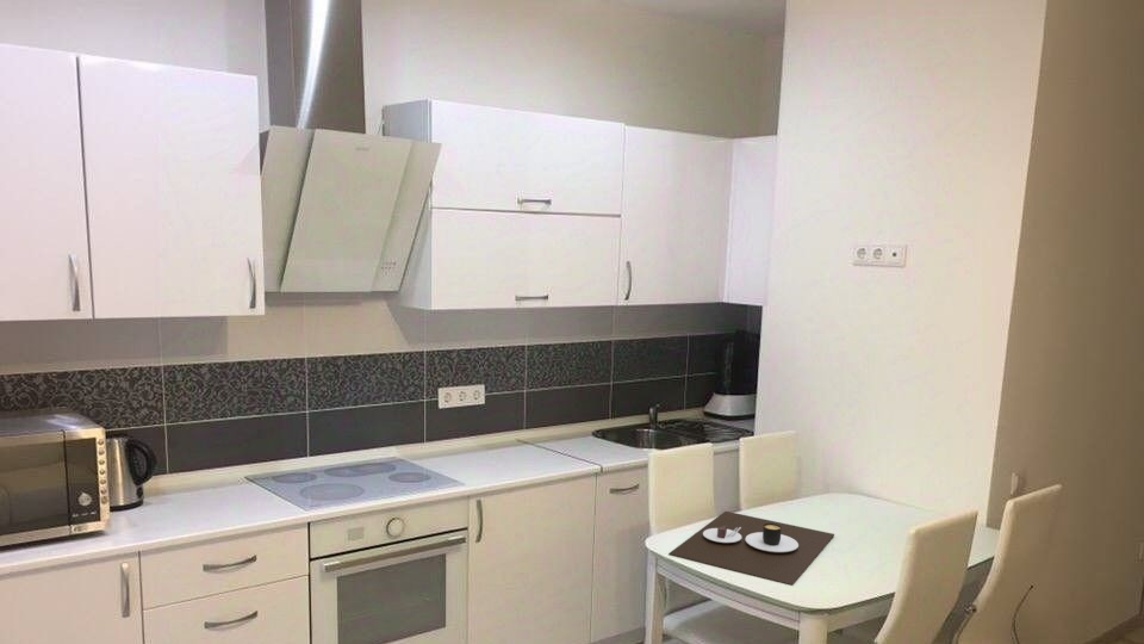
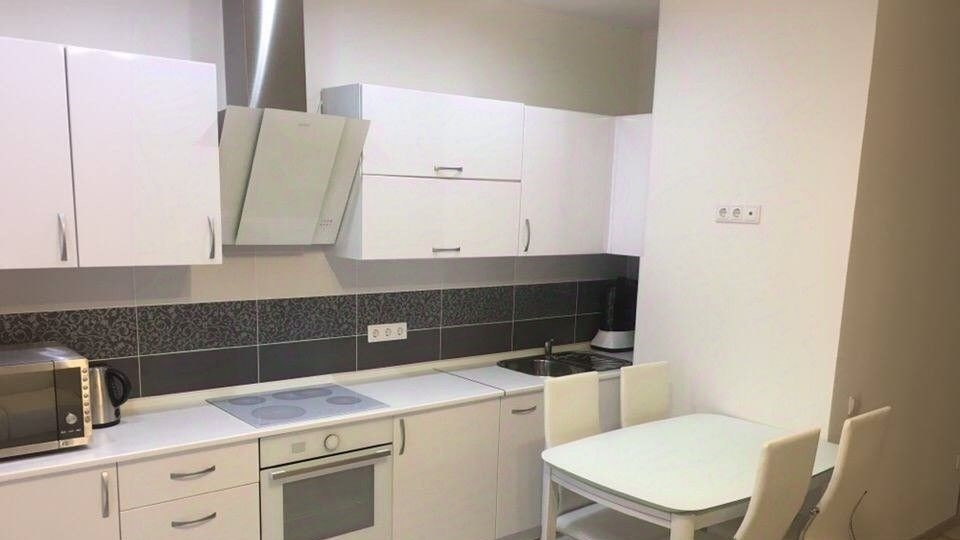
- place mat (756, 534)
